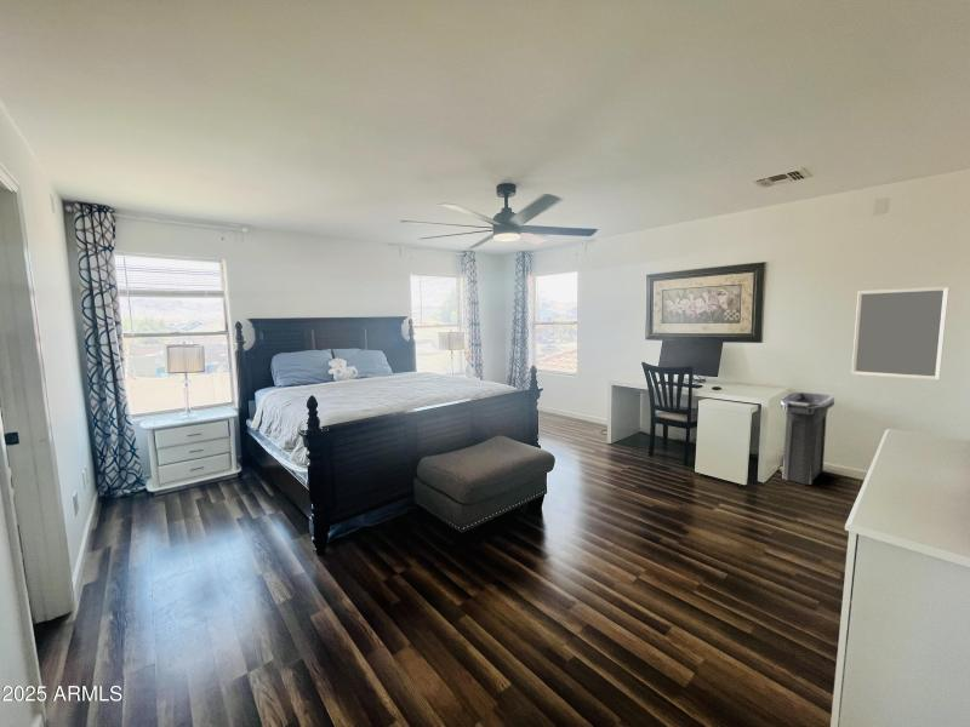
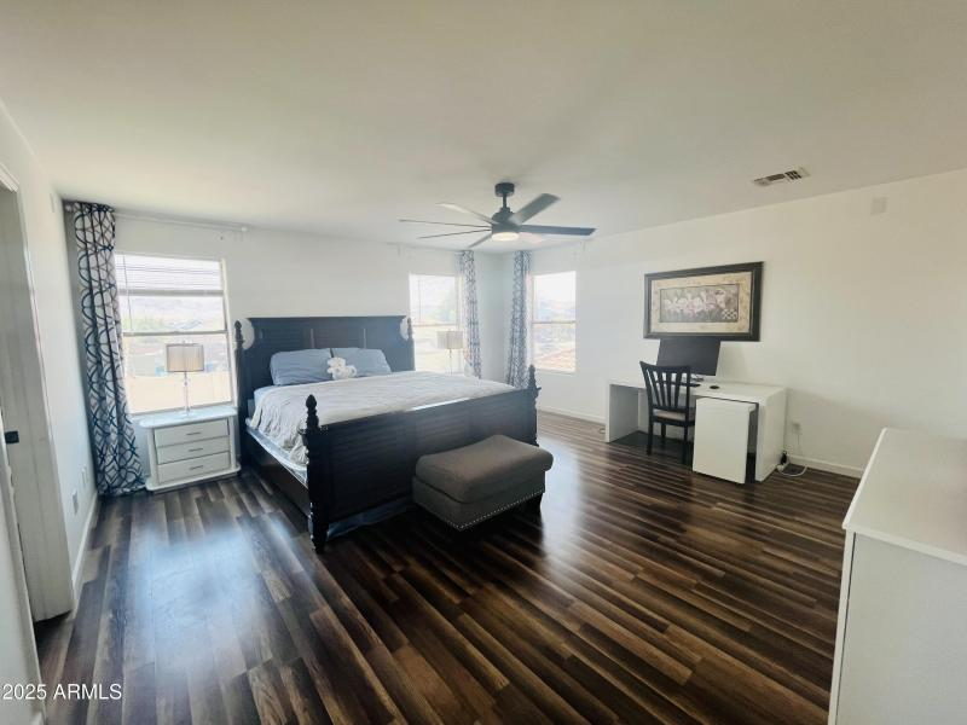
- trash can (805, 436)
- home mirror (896, 333)
